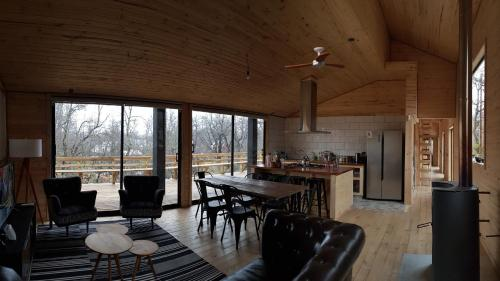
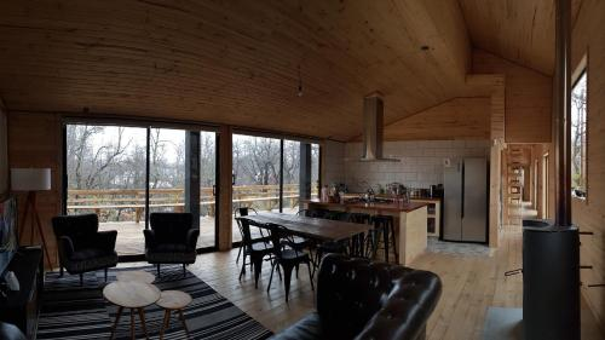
- ceiling fan (316, 57)
